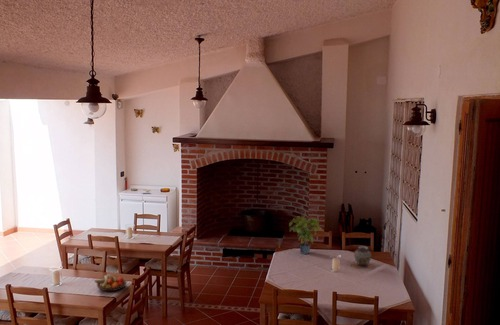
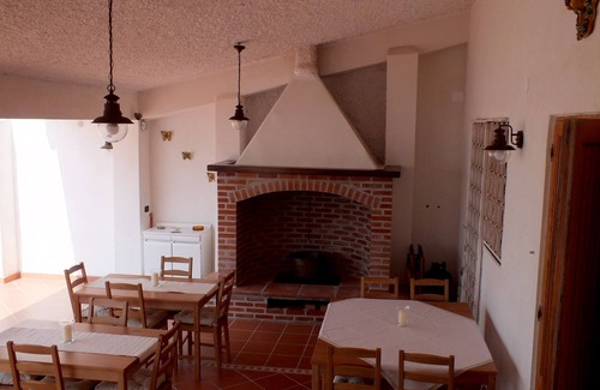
- potted plant (304, 234)
- fruit bowl (111, 281)
- decorative vase (361, 256)
